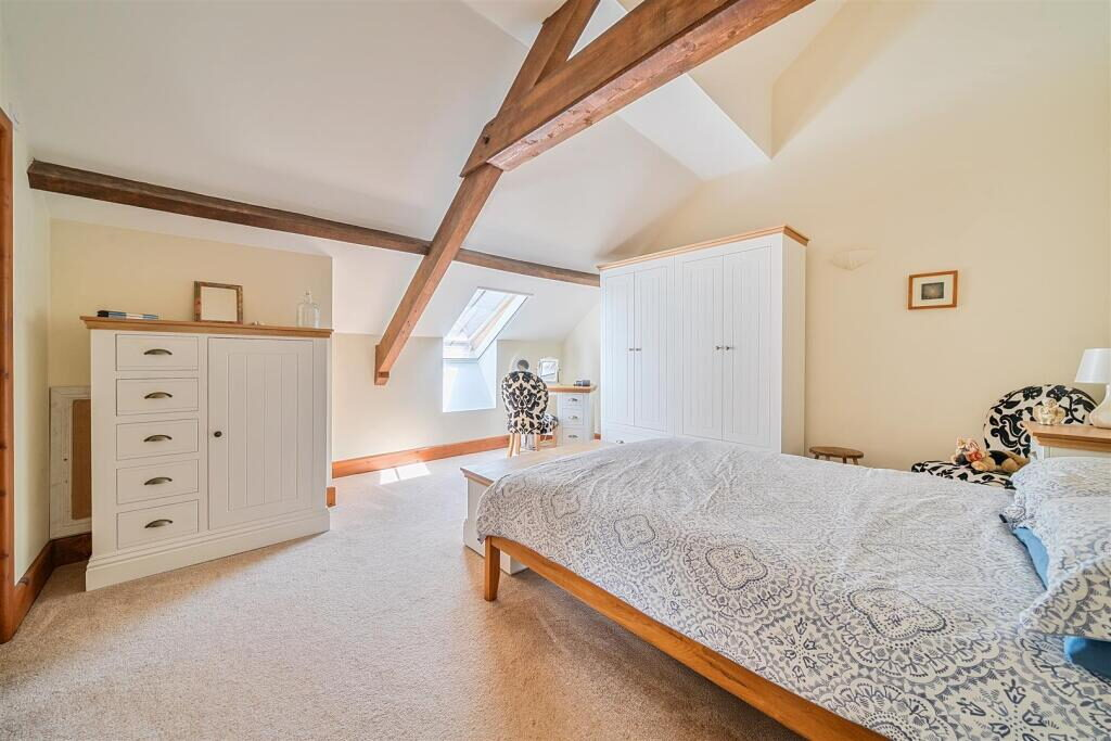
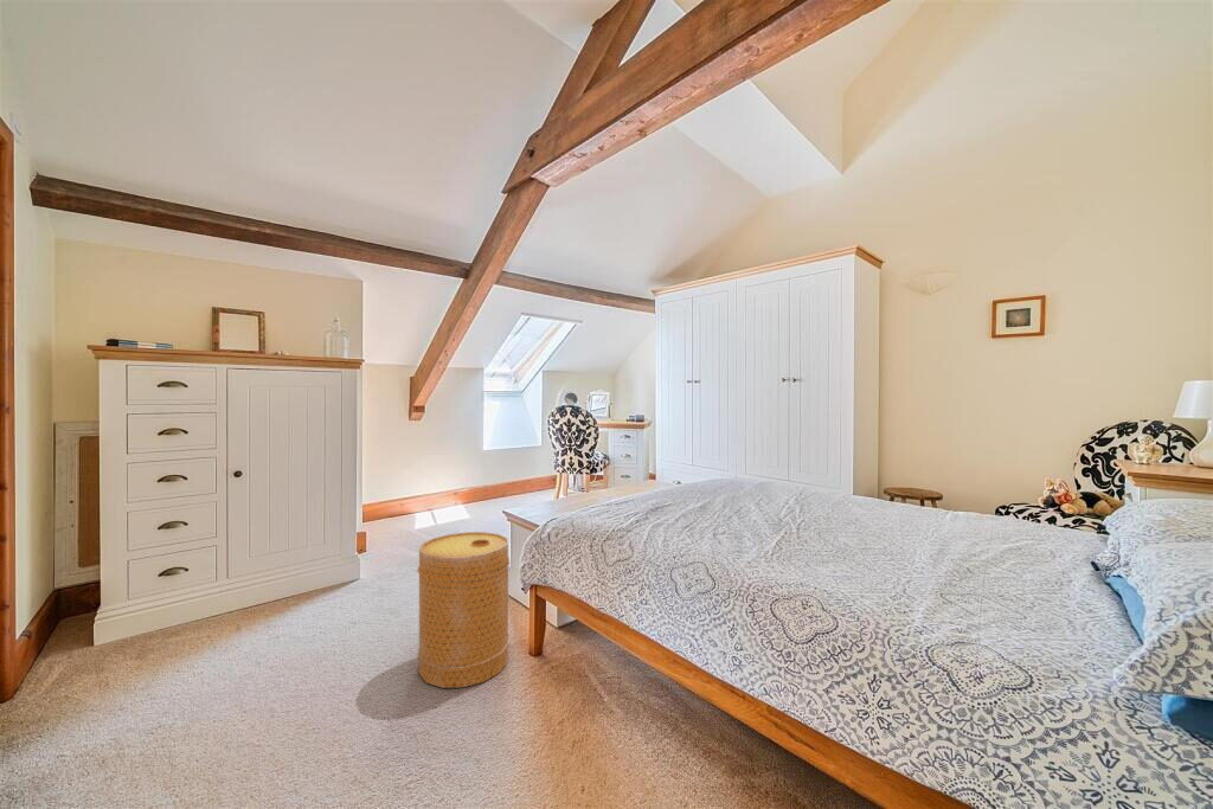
+ basket (464, 603)
